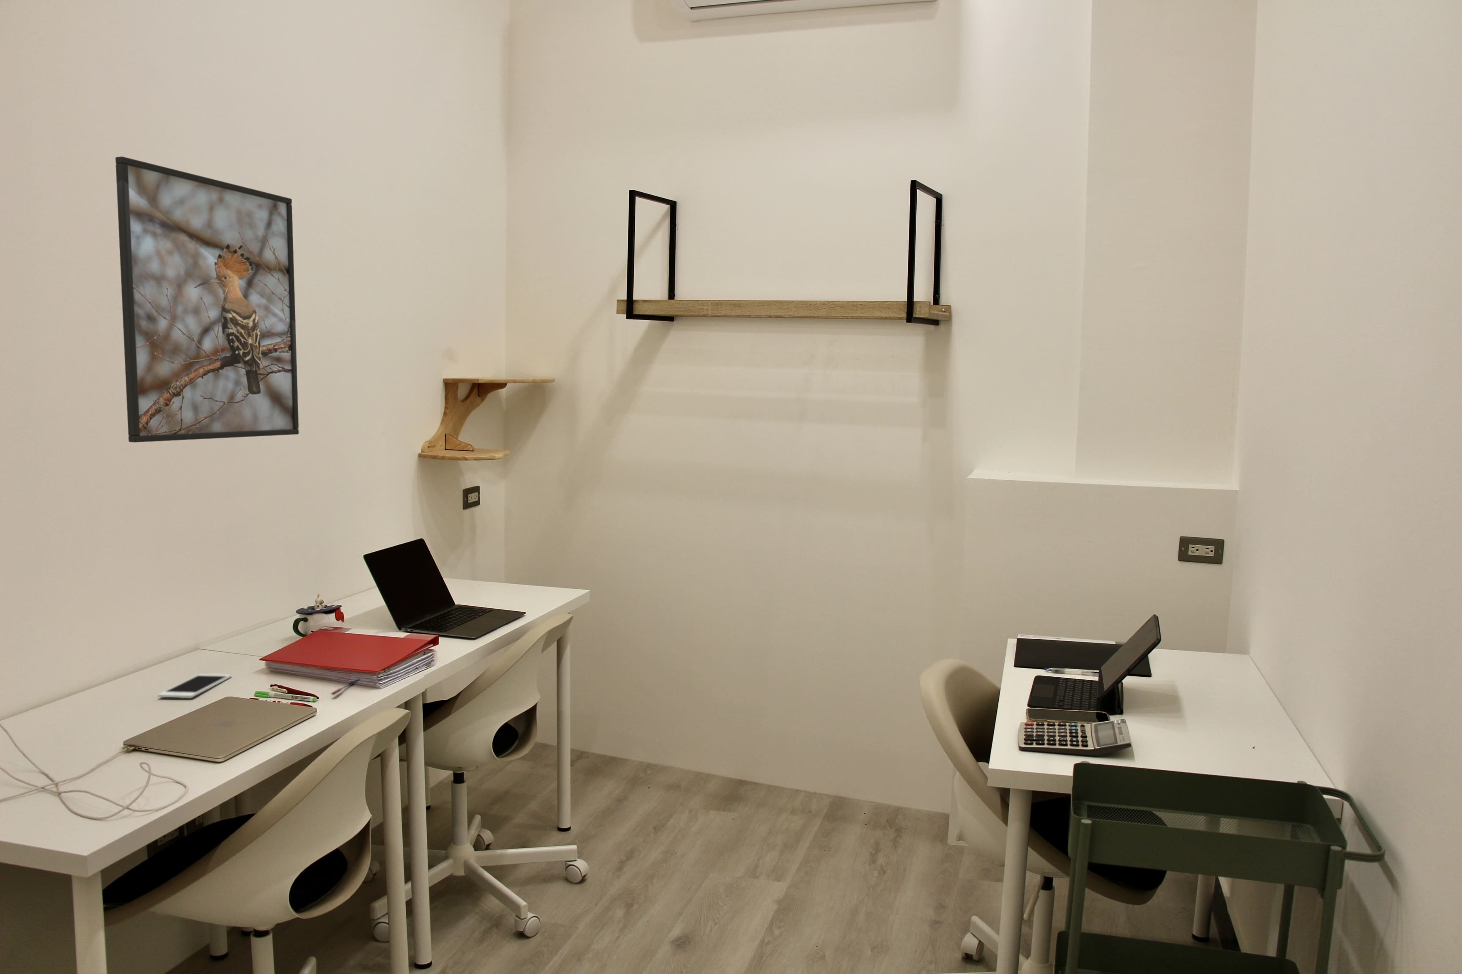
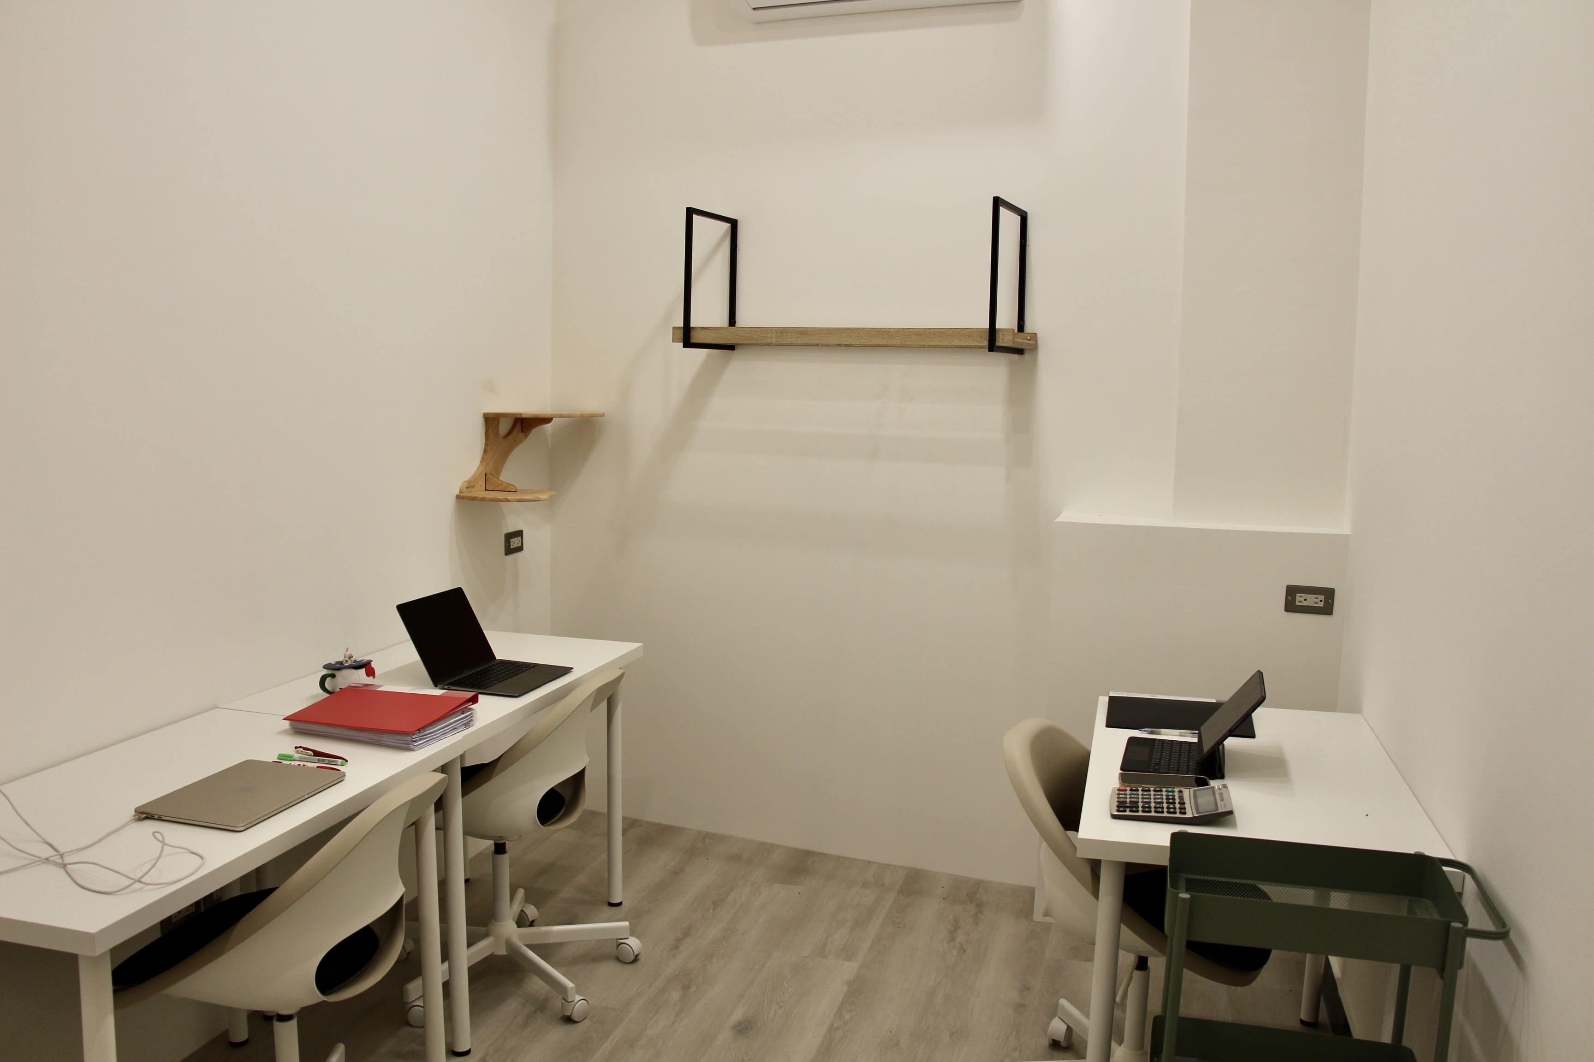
- cell phone (196, 685)
- pen (346, 685)
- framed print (216, 310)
